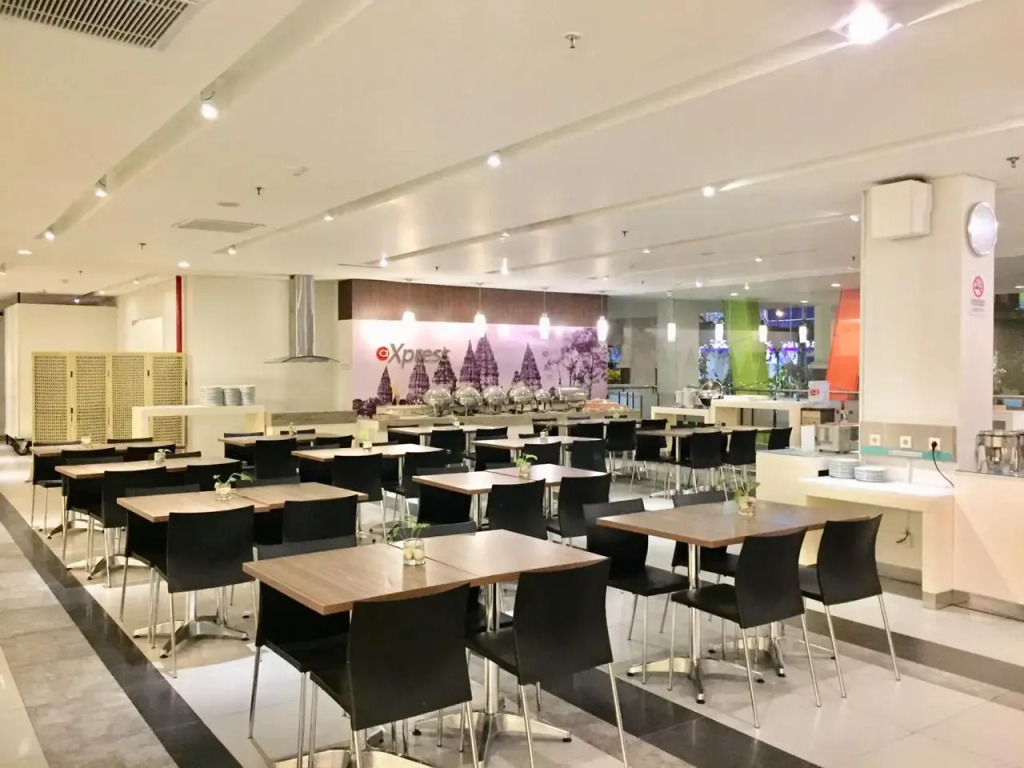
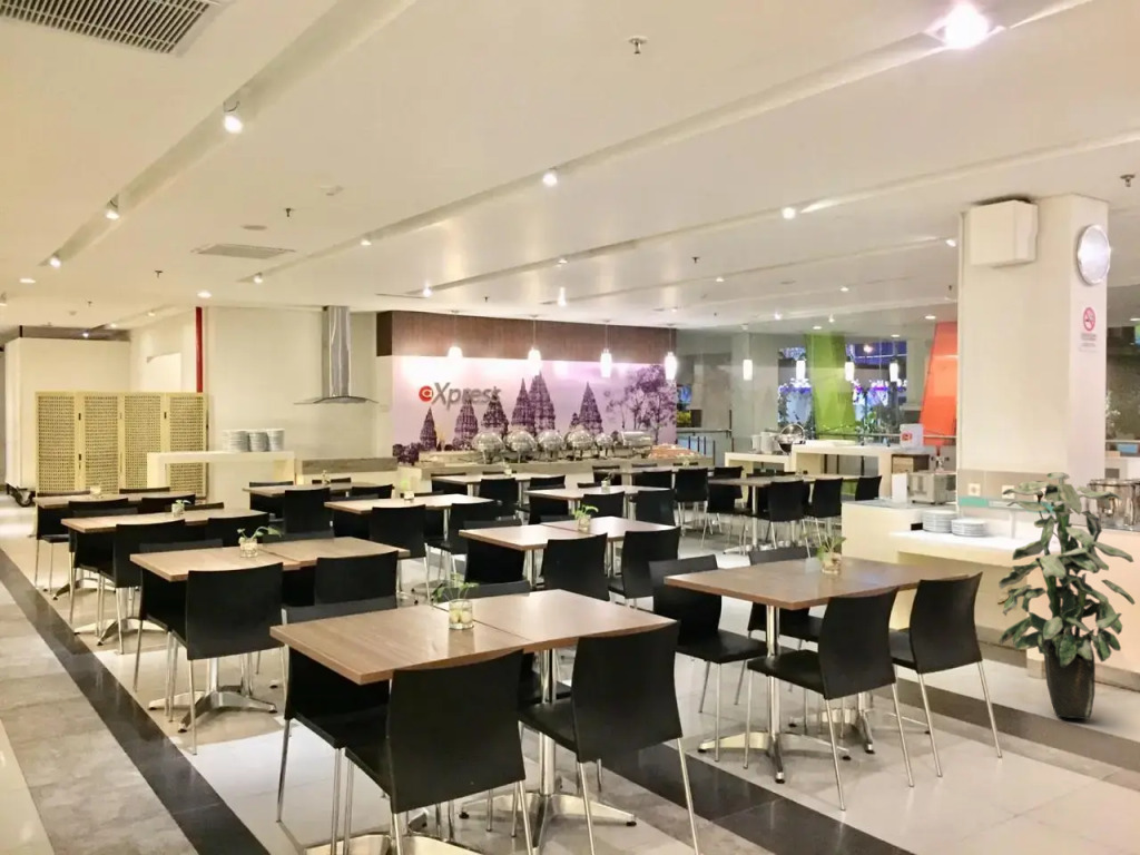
+ indoor plant (1061, 592)
